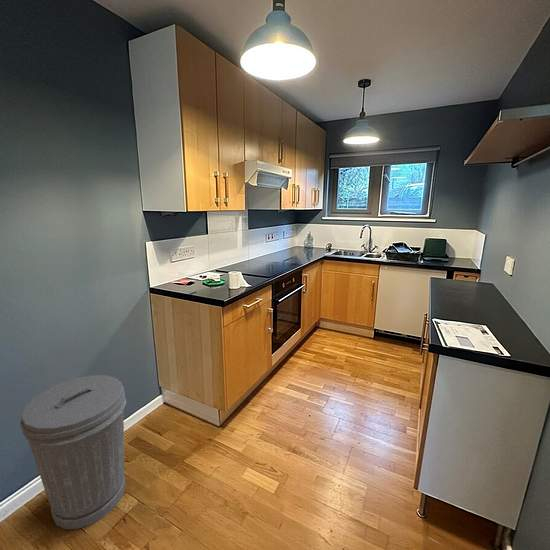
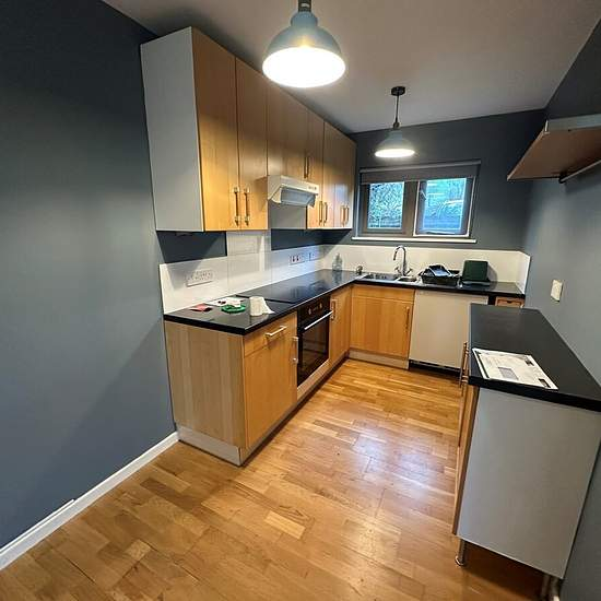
- trash can (83, 446)
